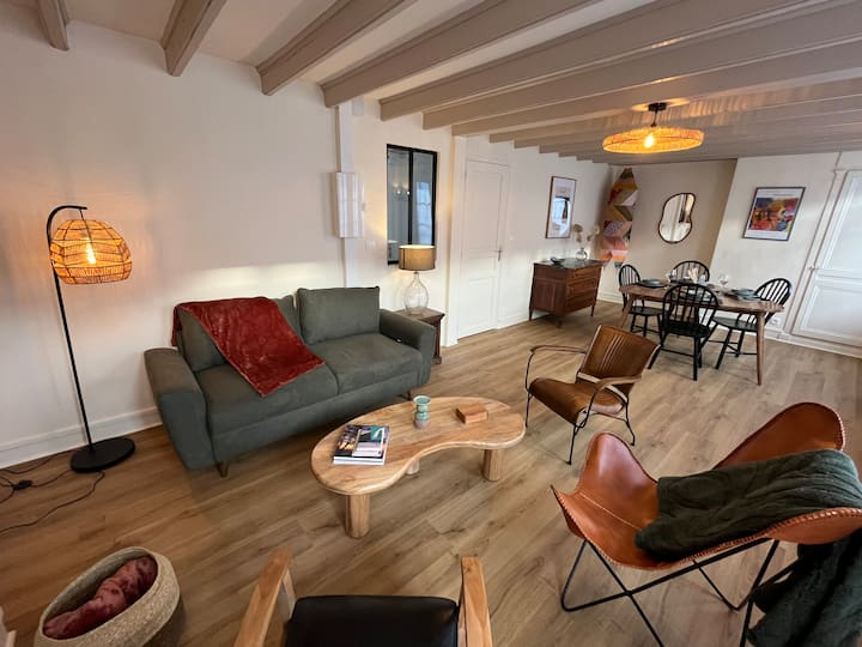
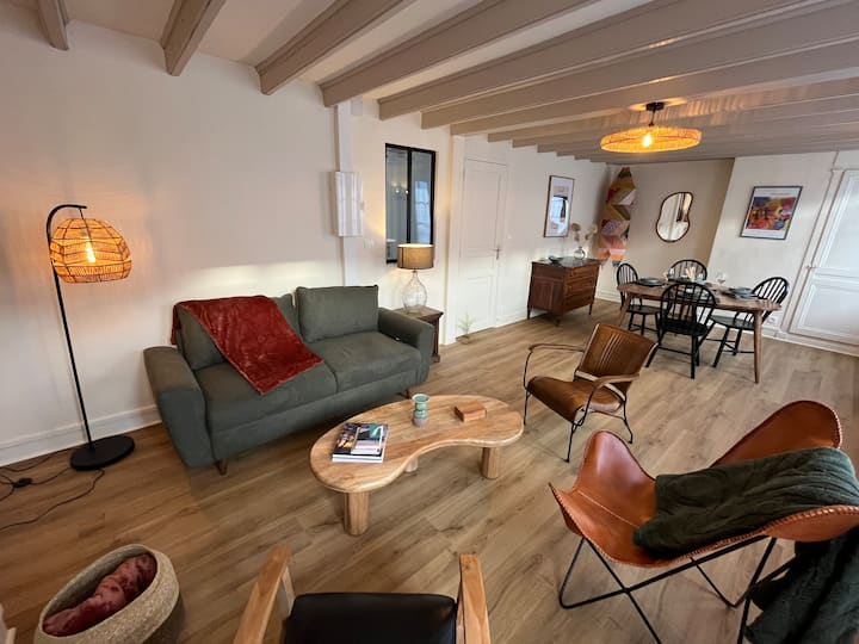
+ potted plant (468, 329)
